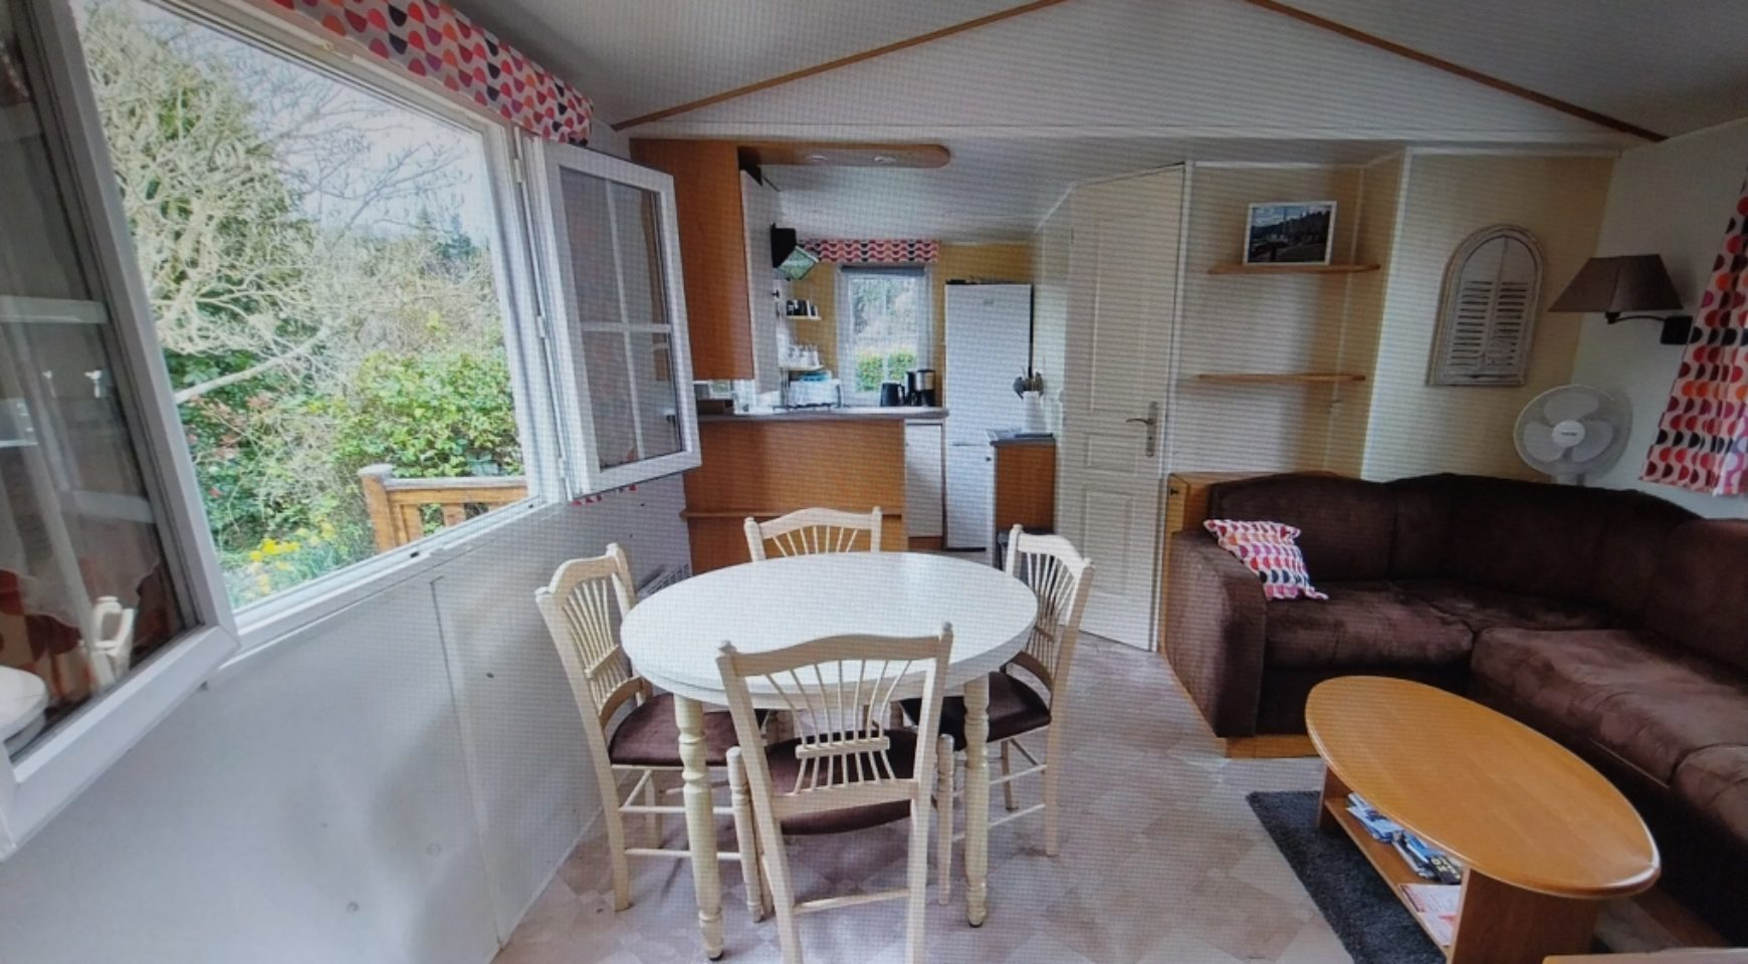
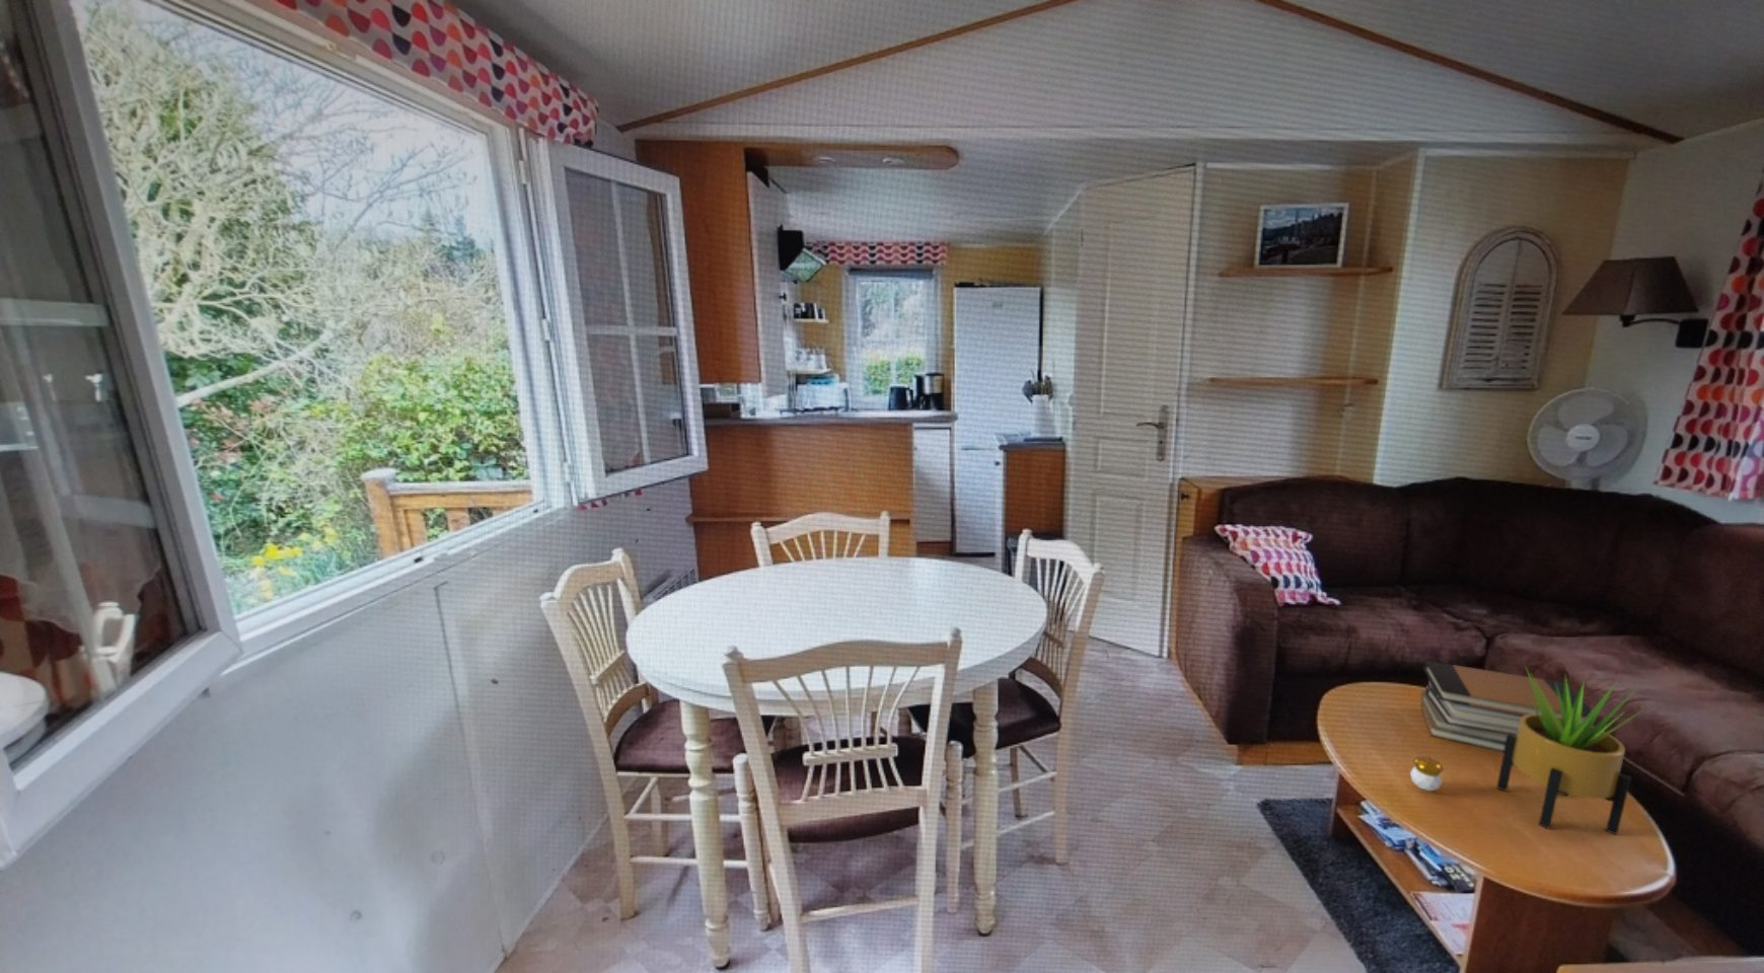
+ book stack (1499, 712)
+ candle (1426, 773)
+ potted plant (1569, 744)
